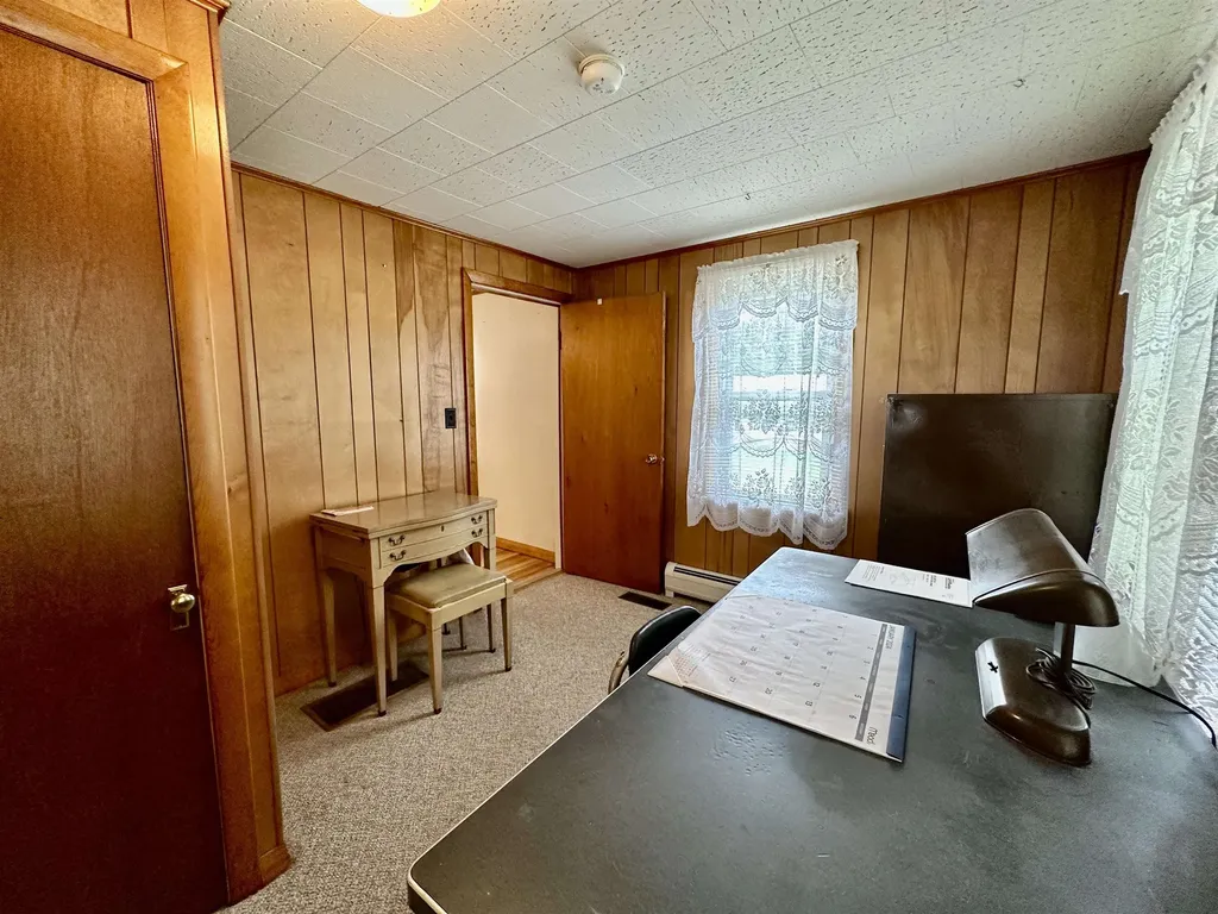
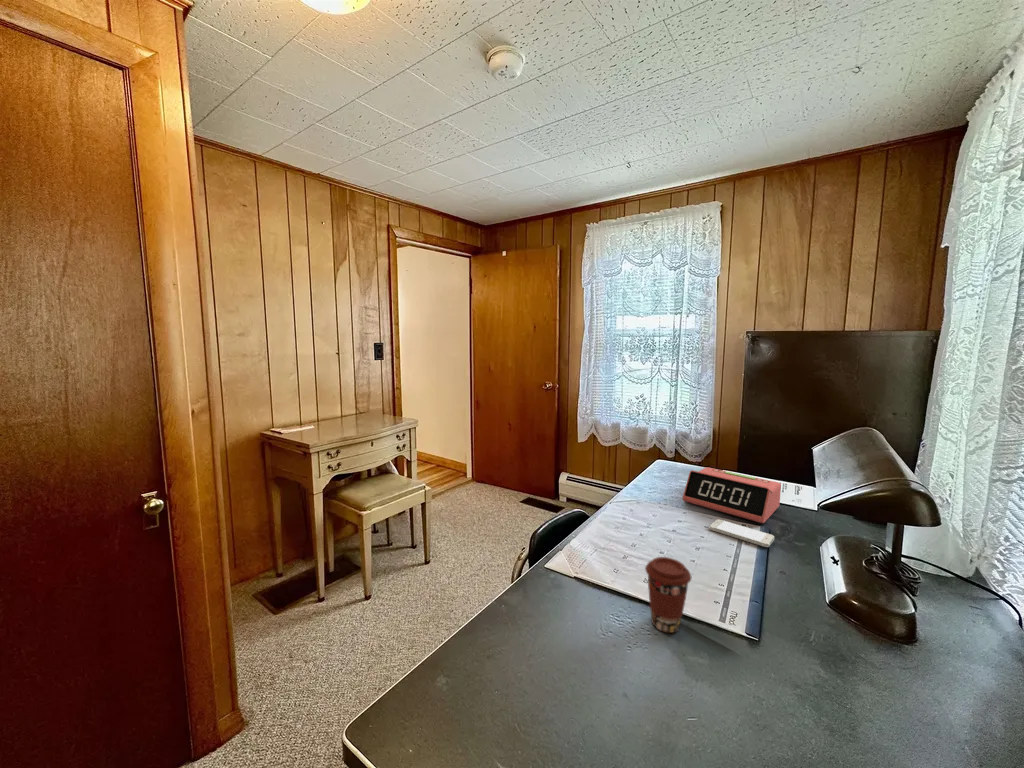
+ coffee cup (666, 594)
+ smartphone (741, 532)
+ alarm clock (731, 490)
